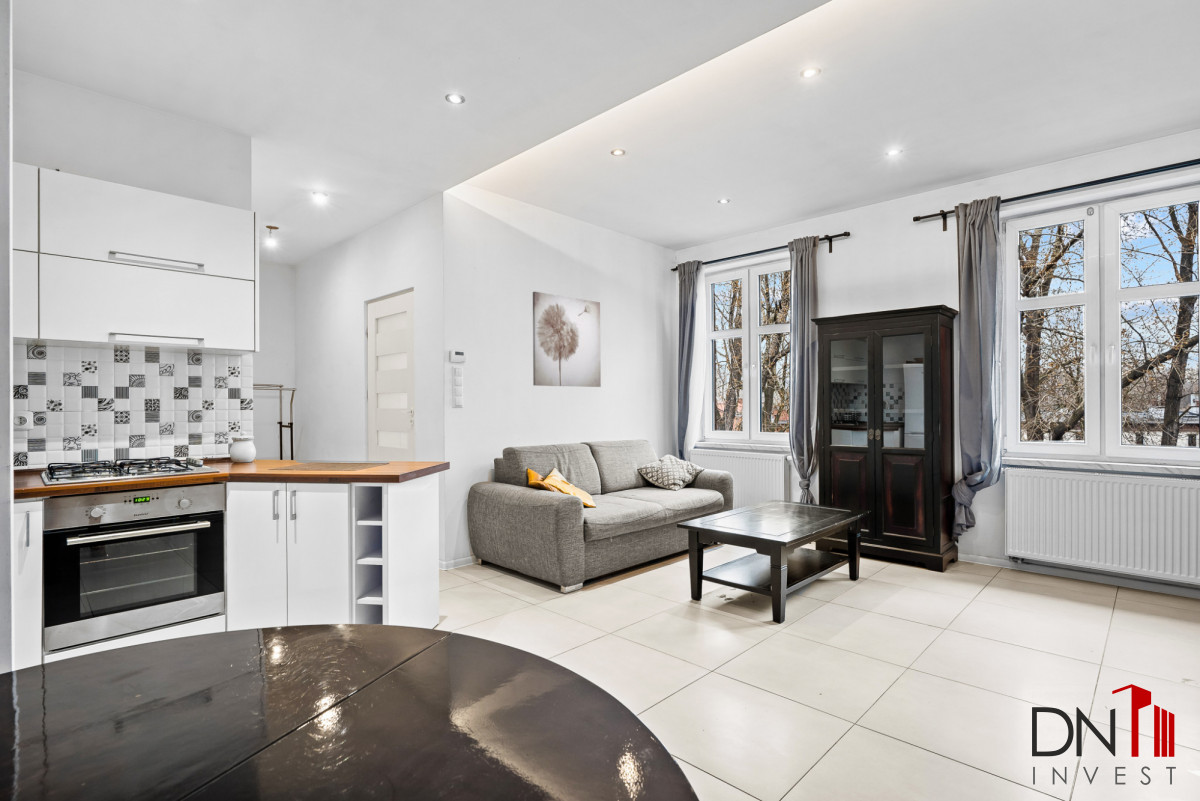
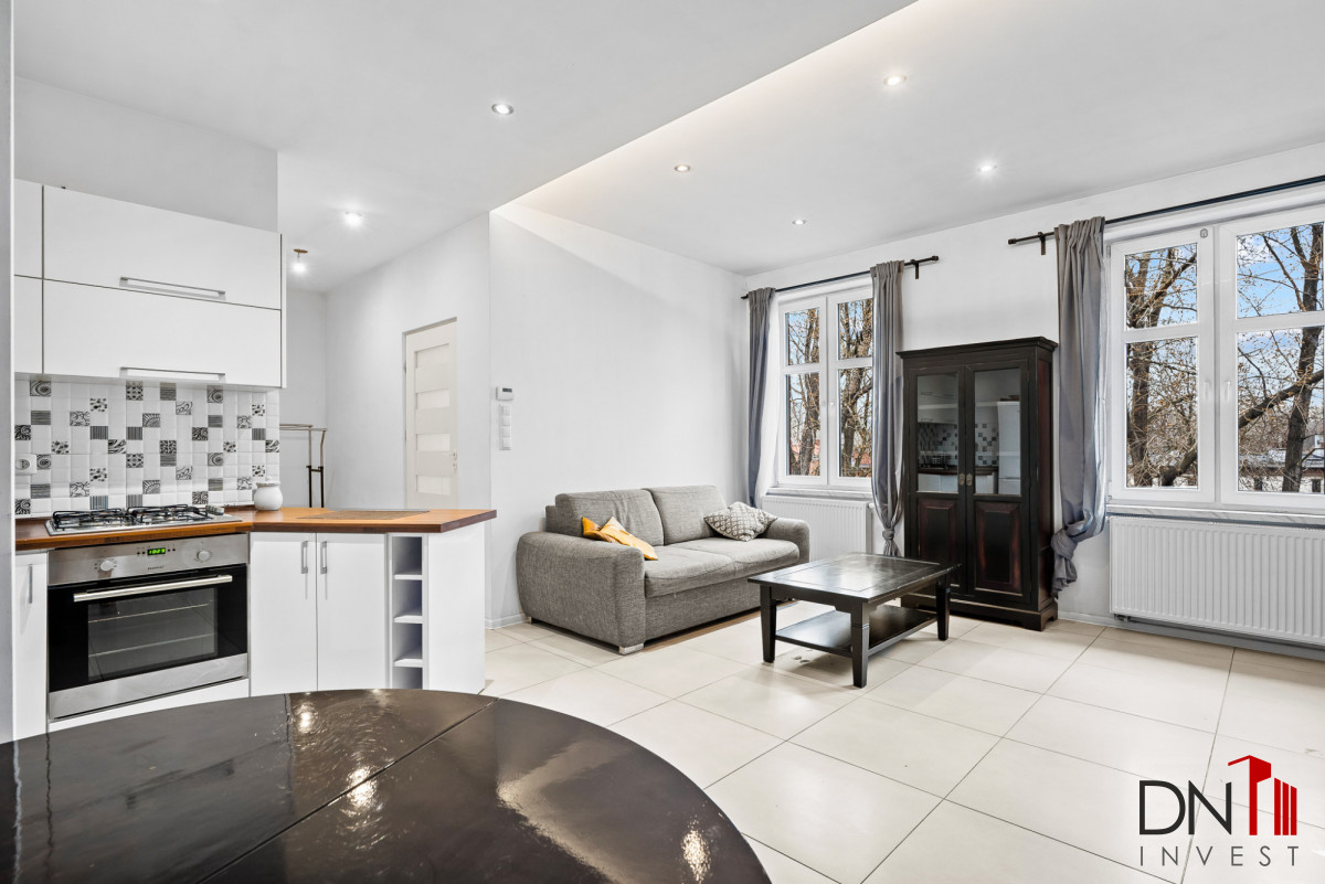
- wall art (568, 341)
